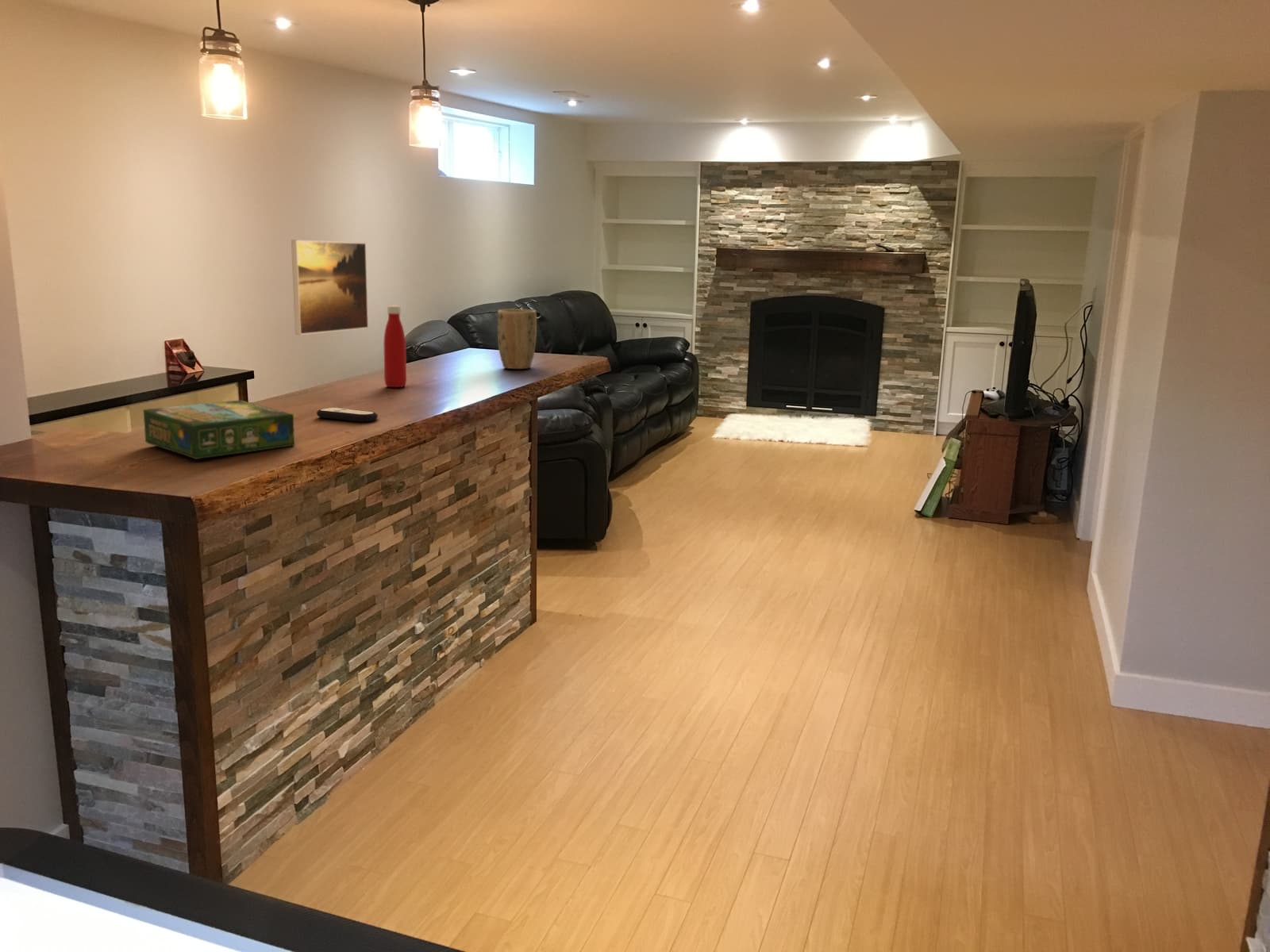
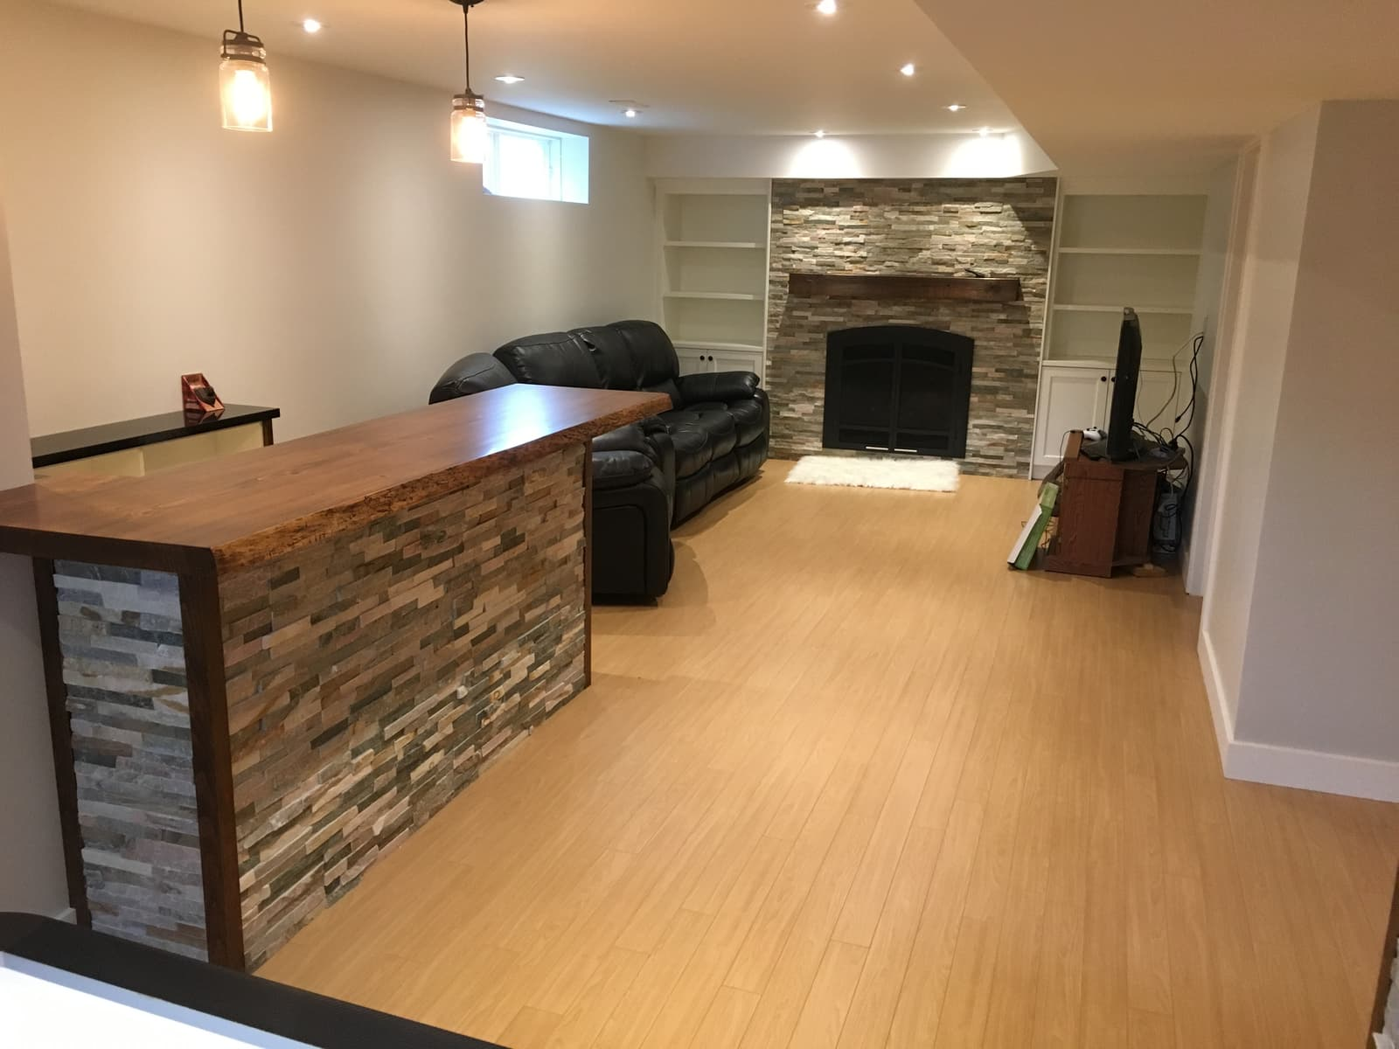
- remote control (348, 414)
- bottle (394, 346)
- plant pot (517, 339)
- board game (220, 428)
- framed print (332, 286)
